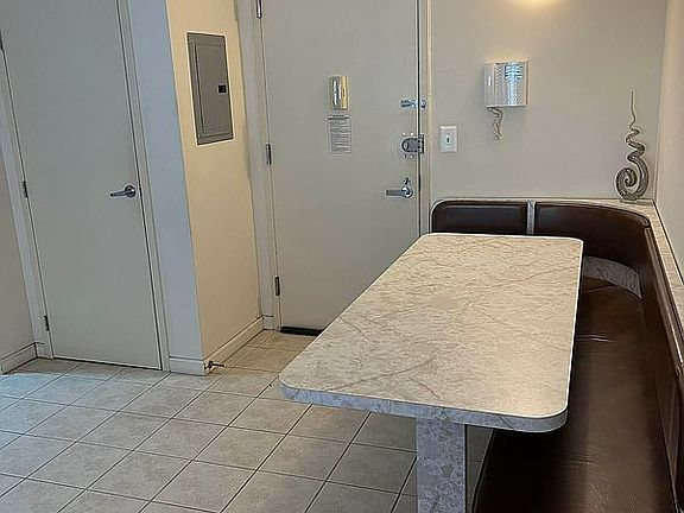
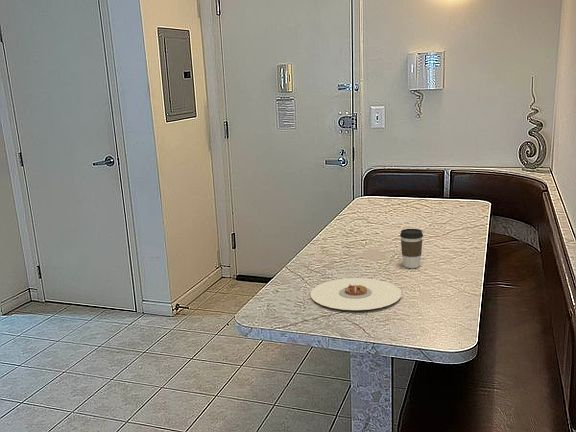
+ plate (355, 289)
+ coffee cup (411, 248)
